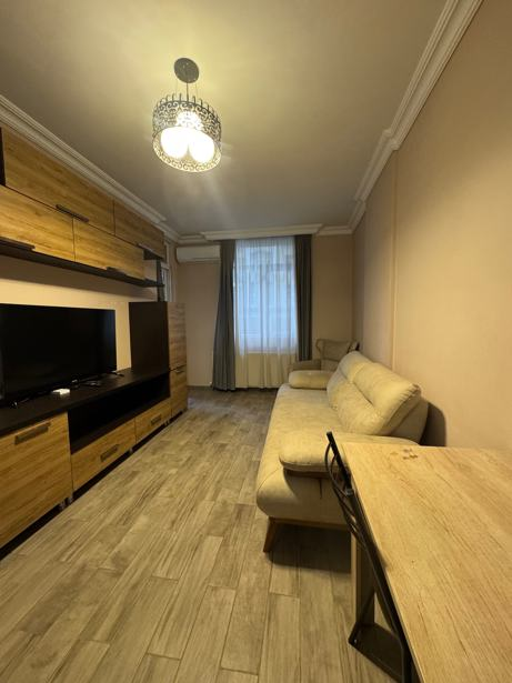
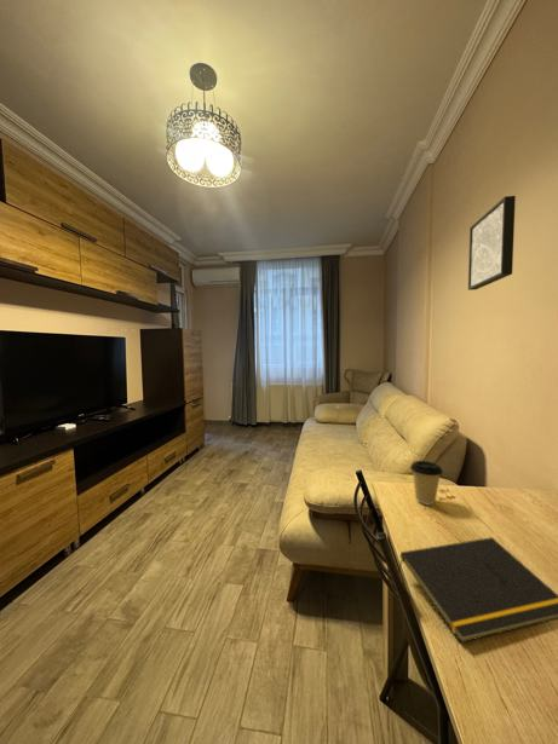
+ wall art (488, 248)
+ coffee cup (425, 481)
+ notepad (478, 581)
